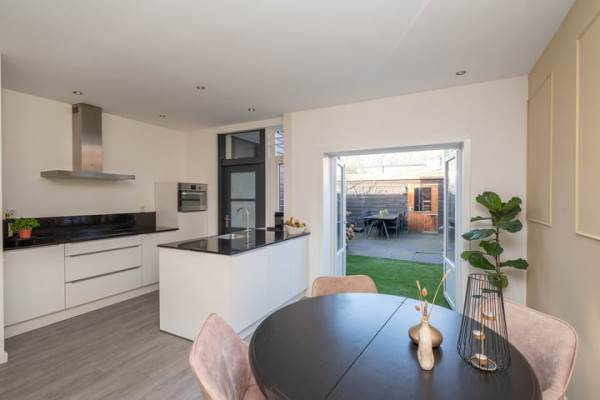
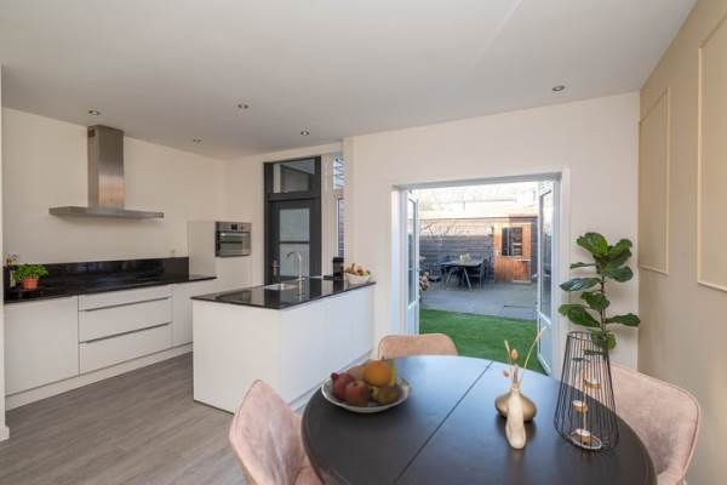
+ fruit bowl (366, 383)
